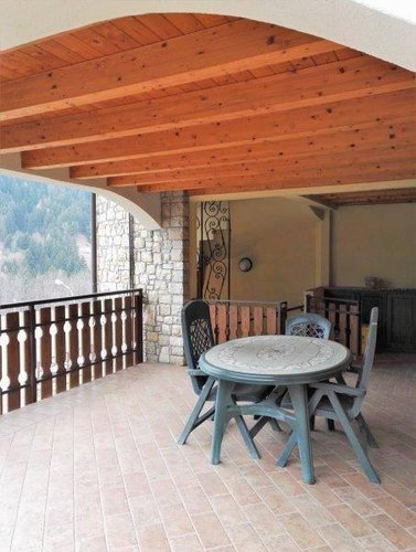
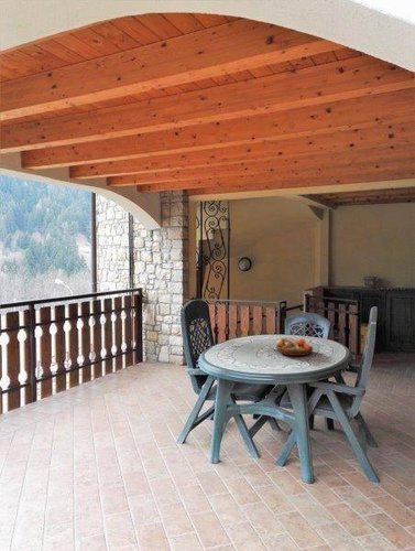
+ fruit bowl (294, 345)
